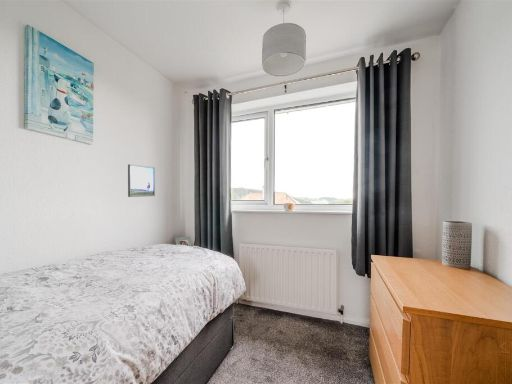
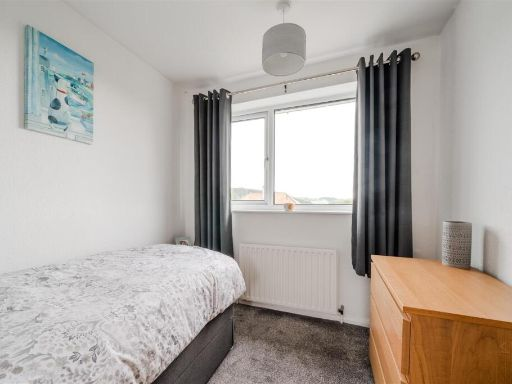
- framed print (142, 181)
